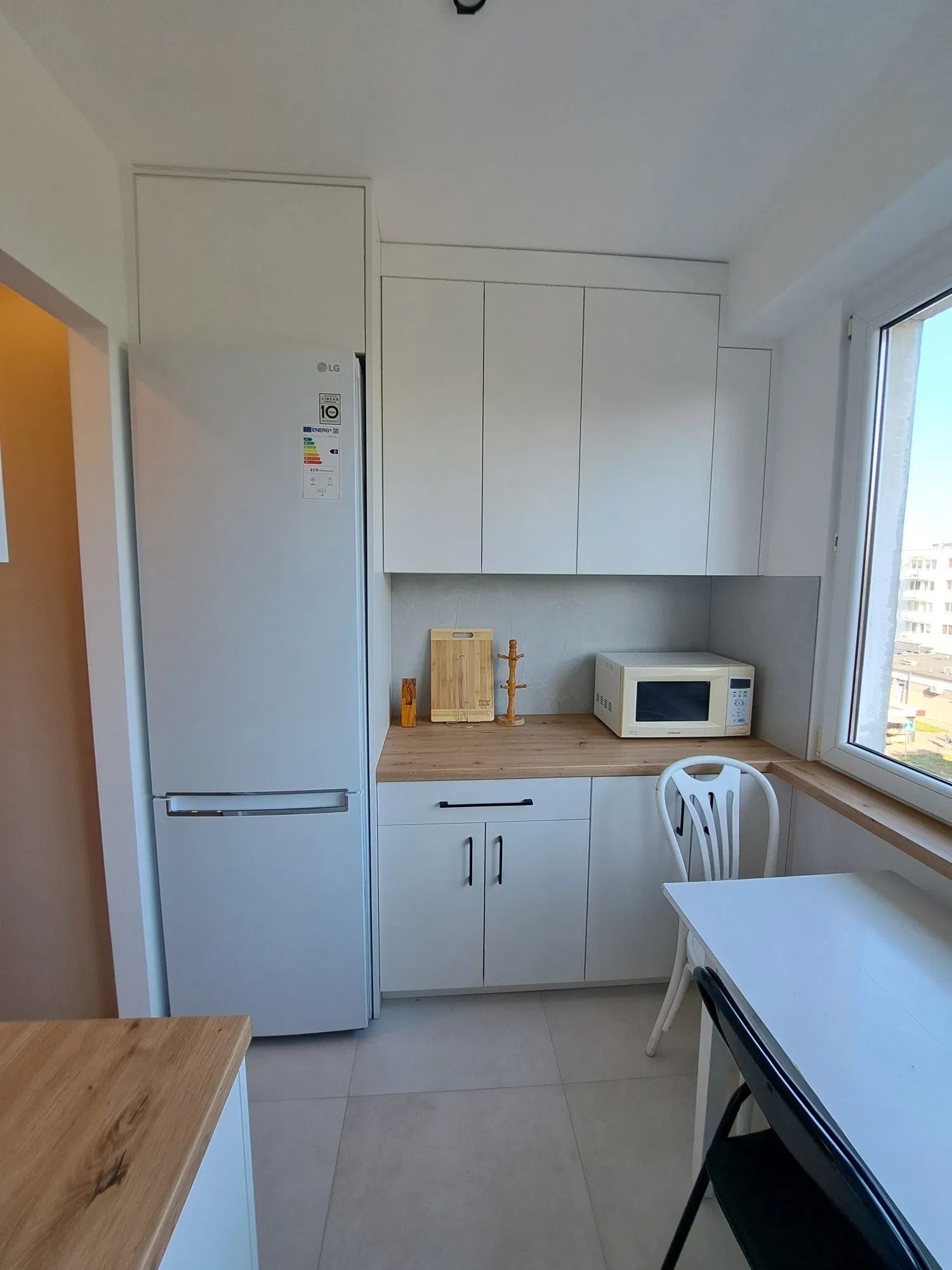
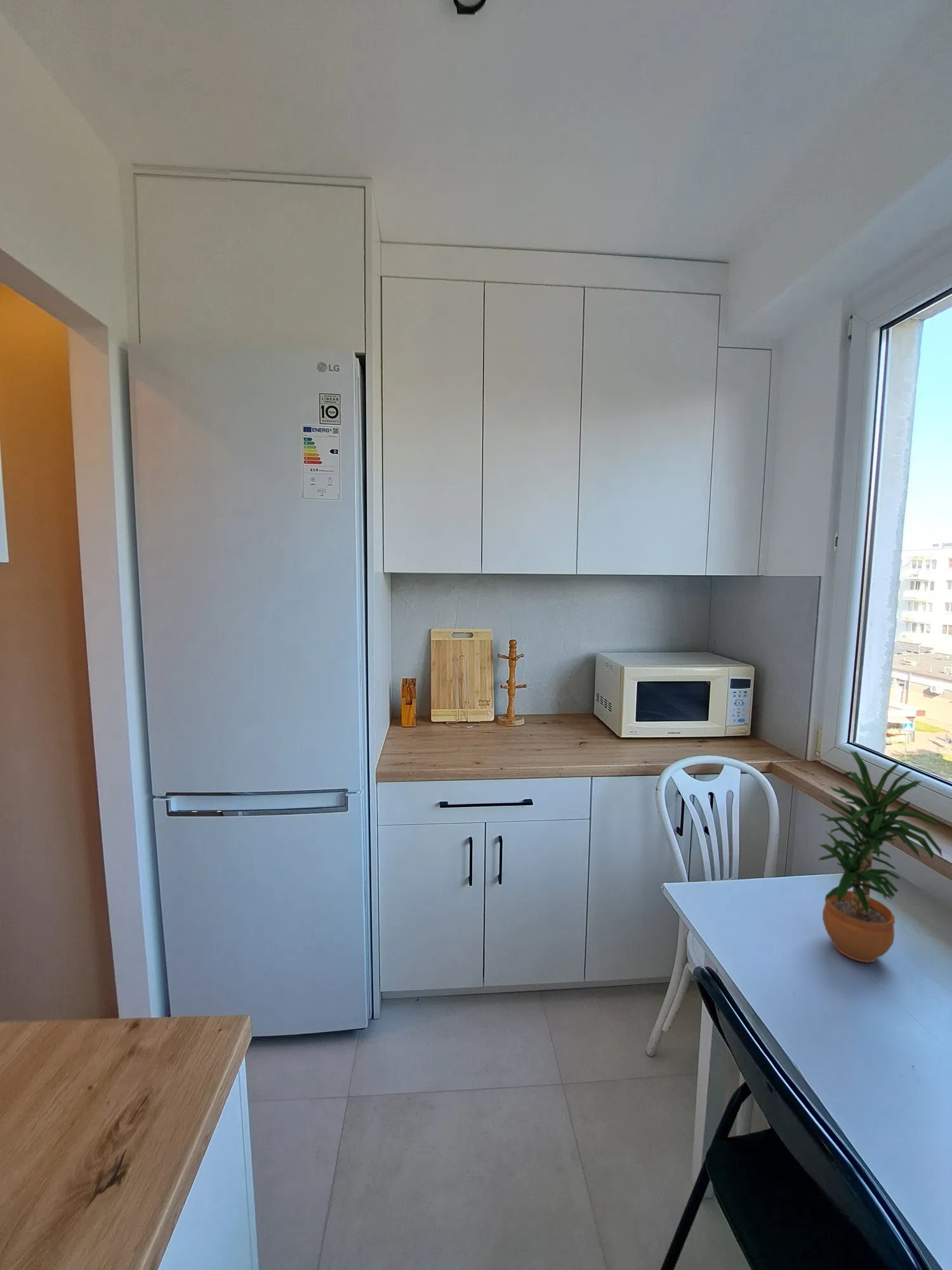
+ potted plant (871, 863)
